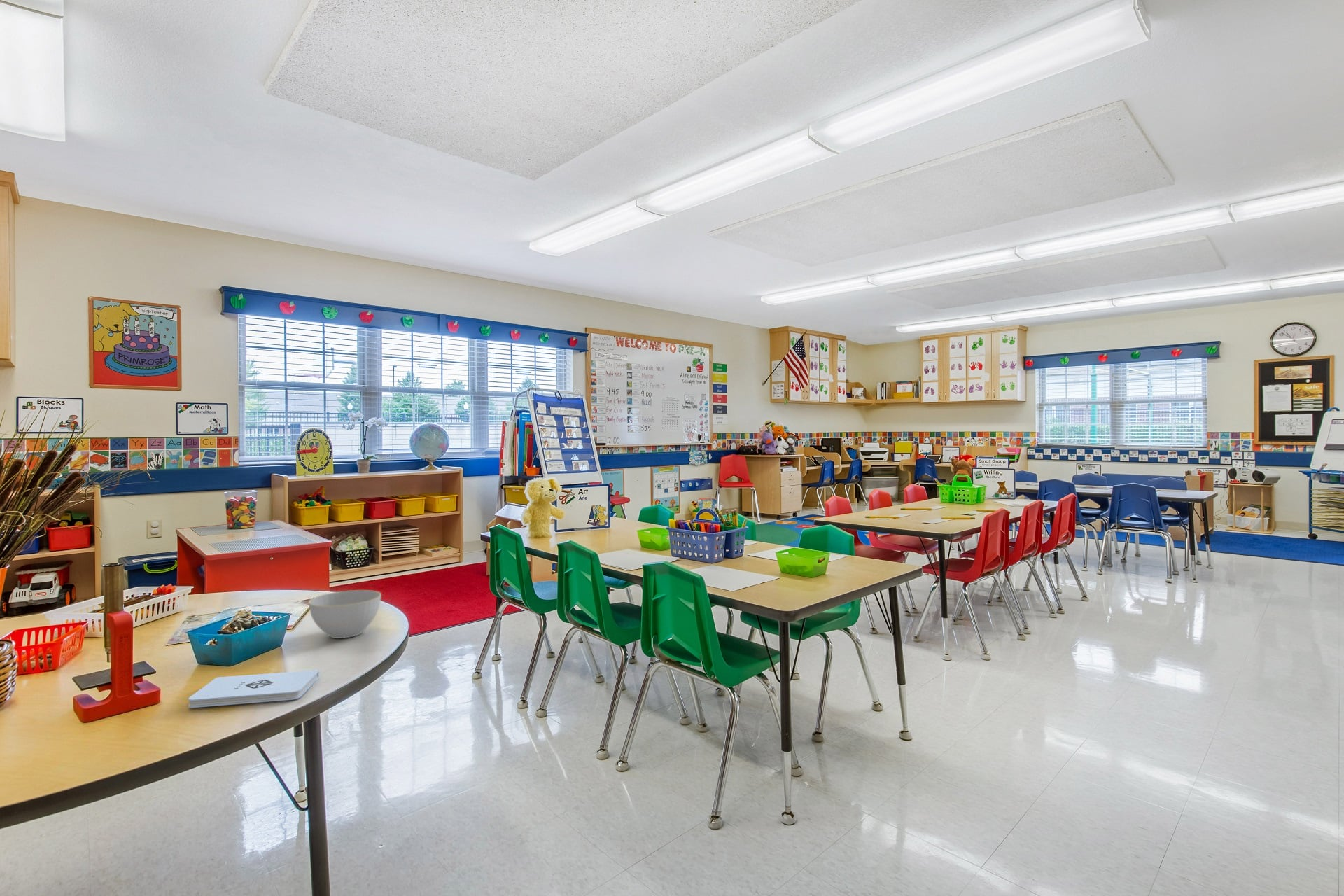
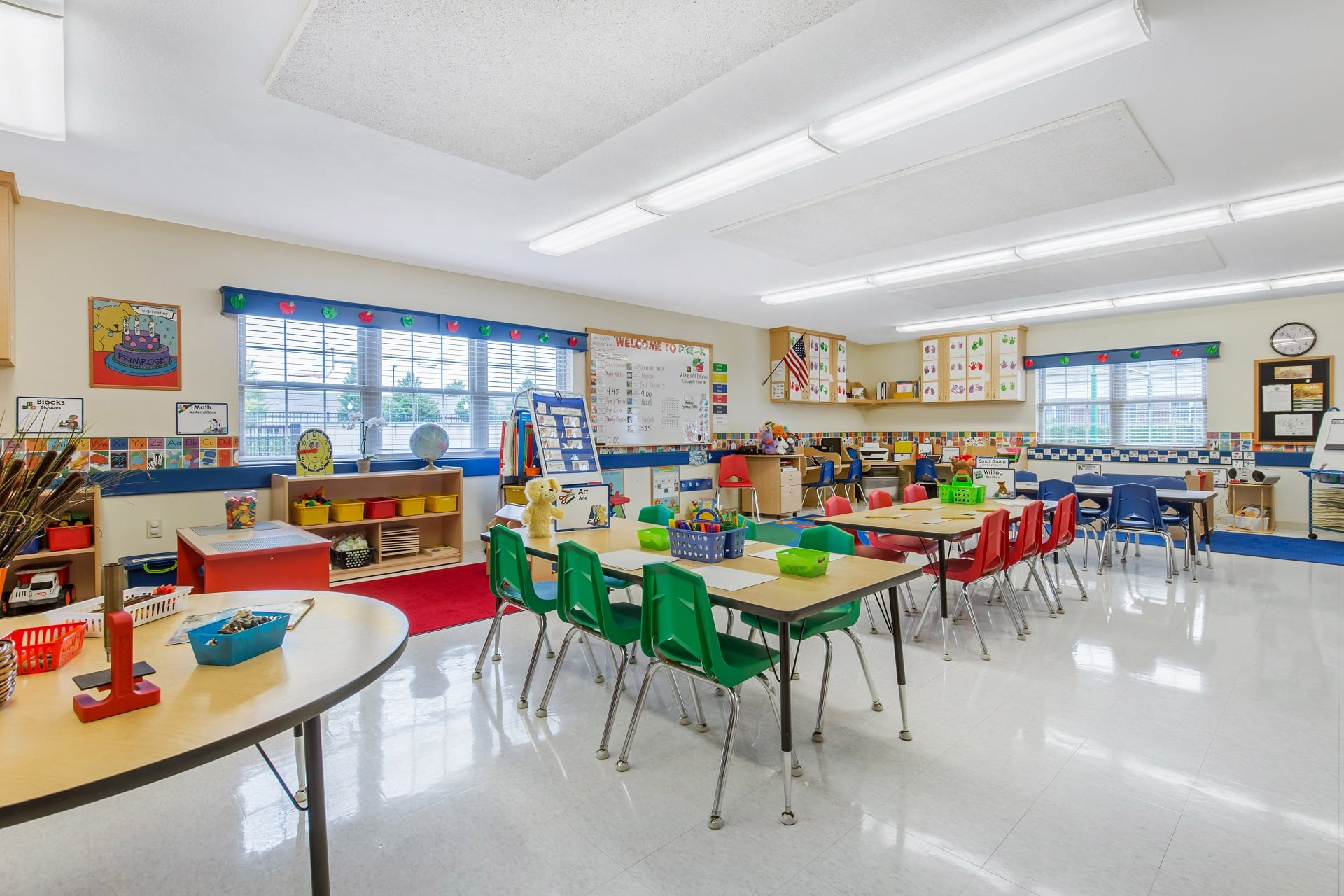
- notepad (256, 687)
- bowl (346, 615)
